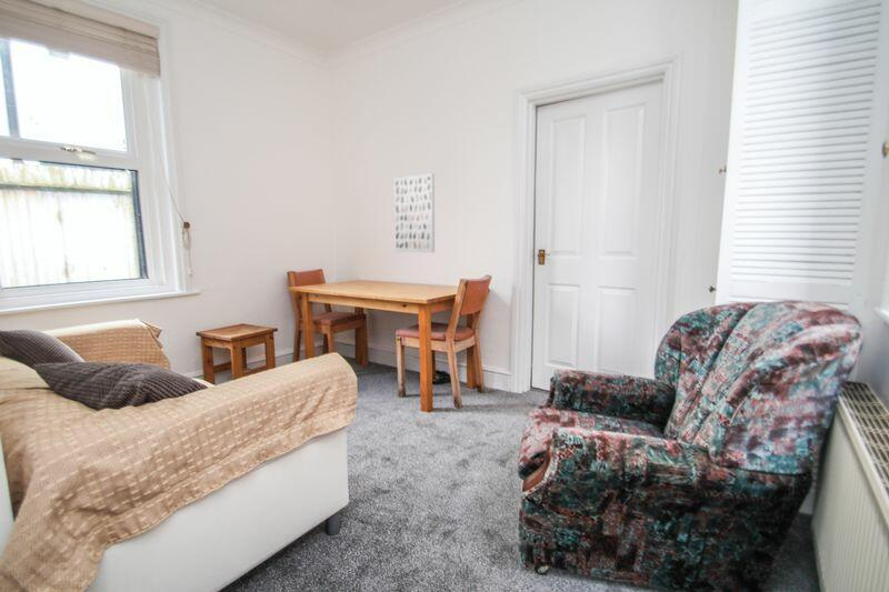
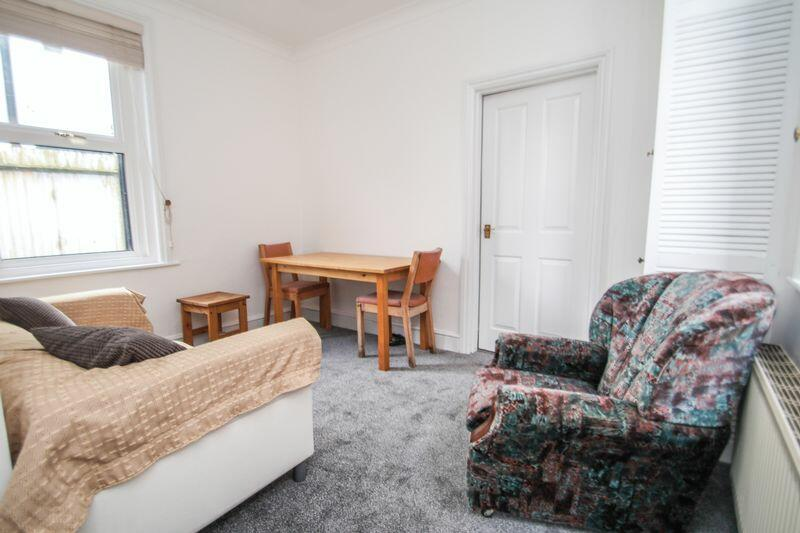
- wall art (413, 214)
